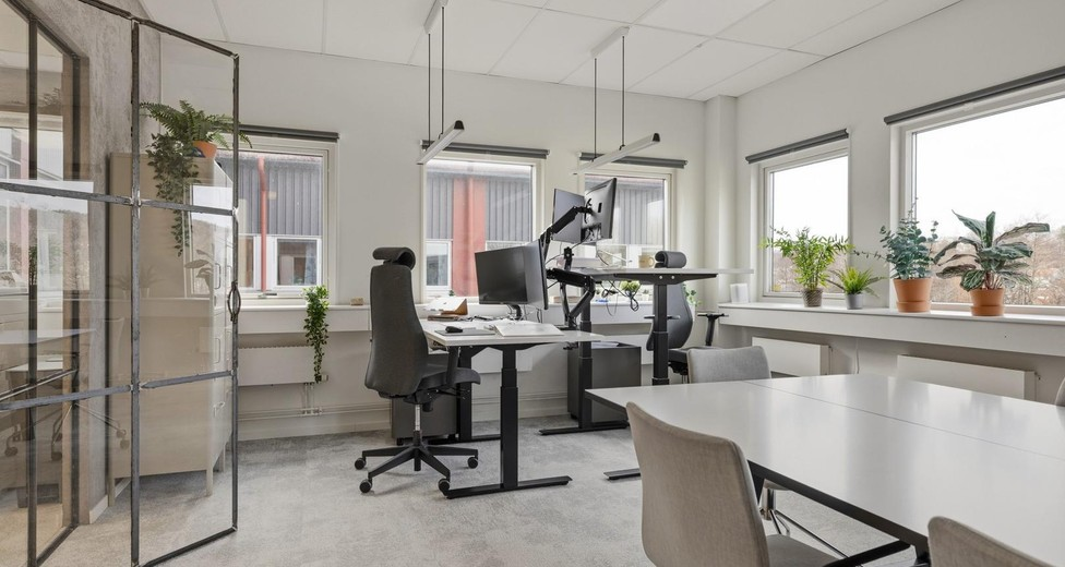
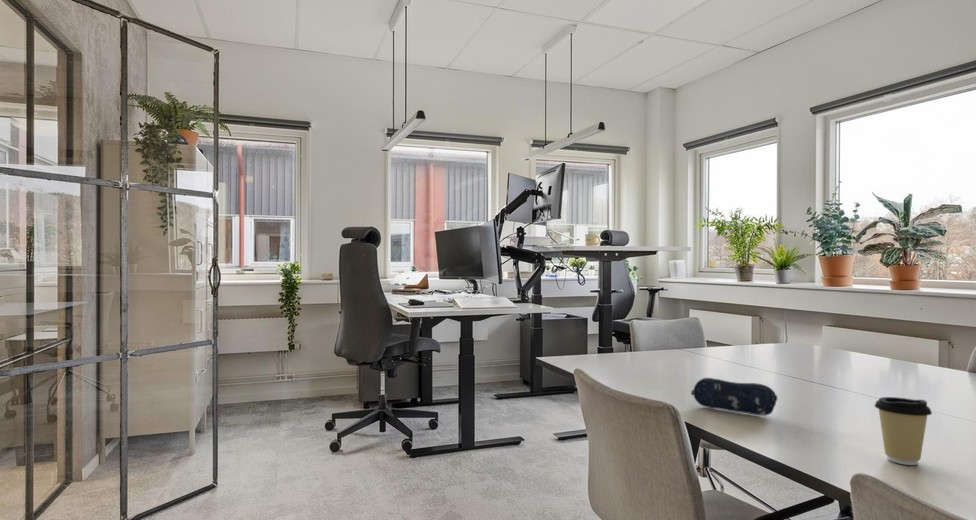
+ coffee cup (902, 429)
+ pencil case (733, 396)
